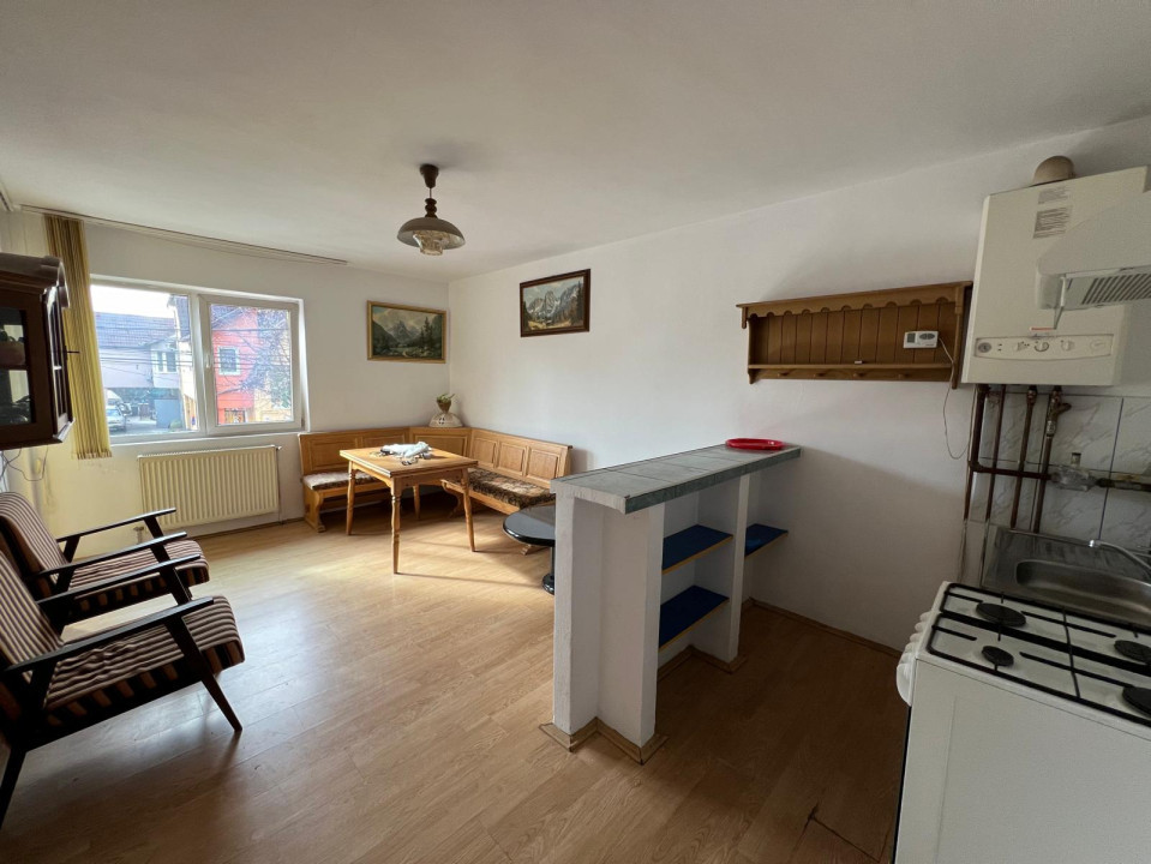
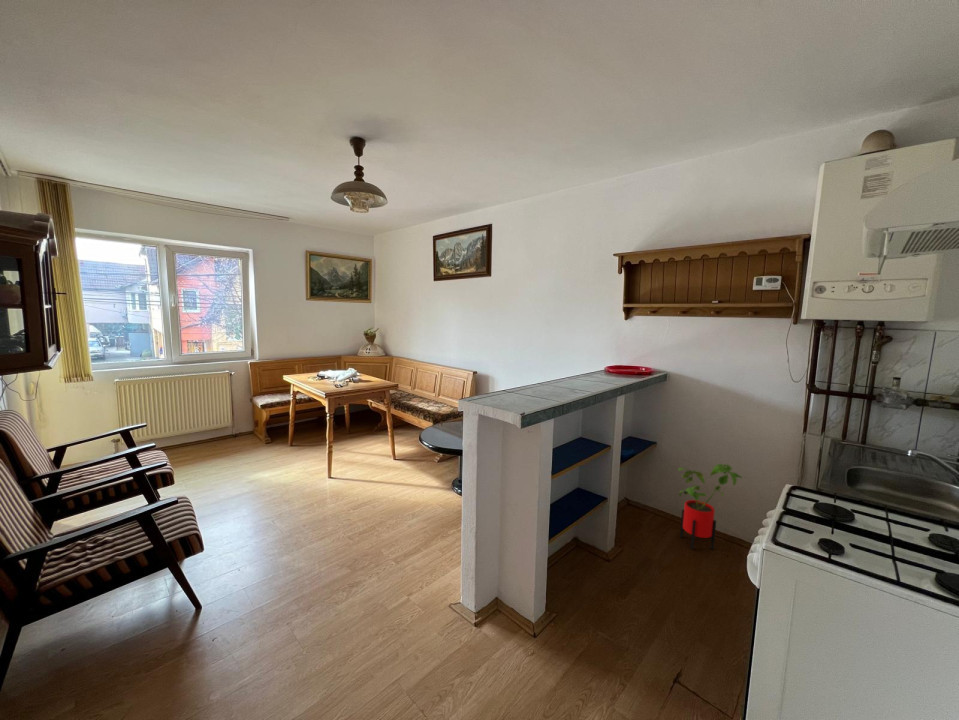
+ house plant (703, 503)
